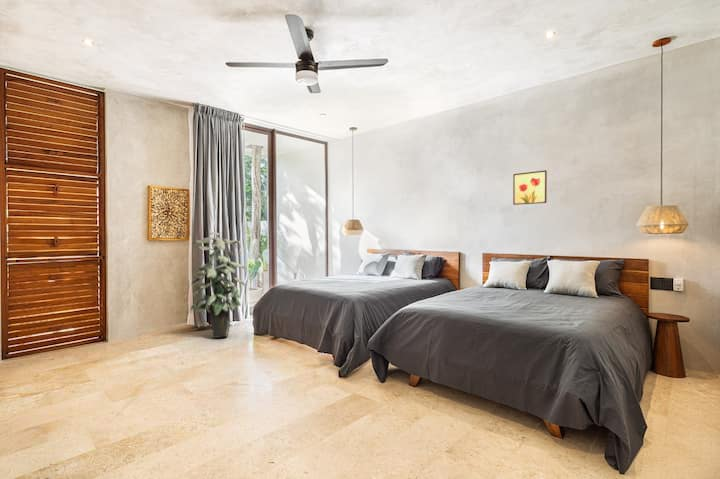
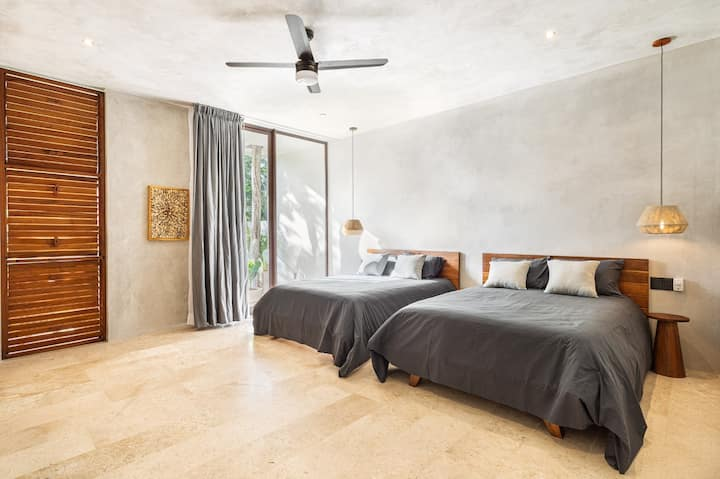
- wall art (529, 188)
- indoor plant (217, 284)
